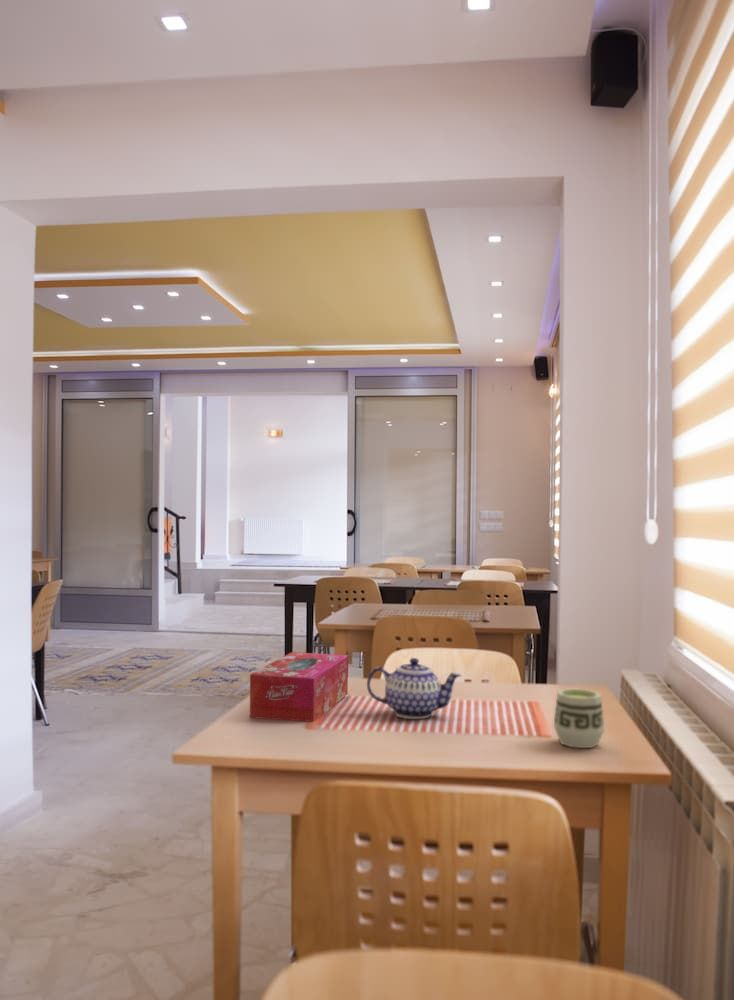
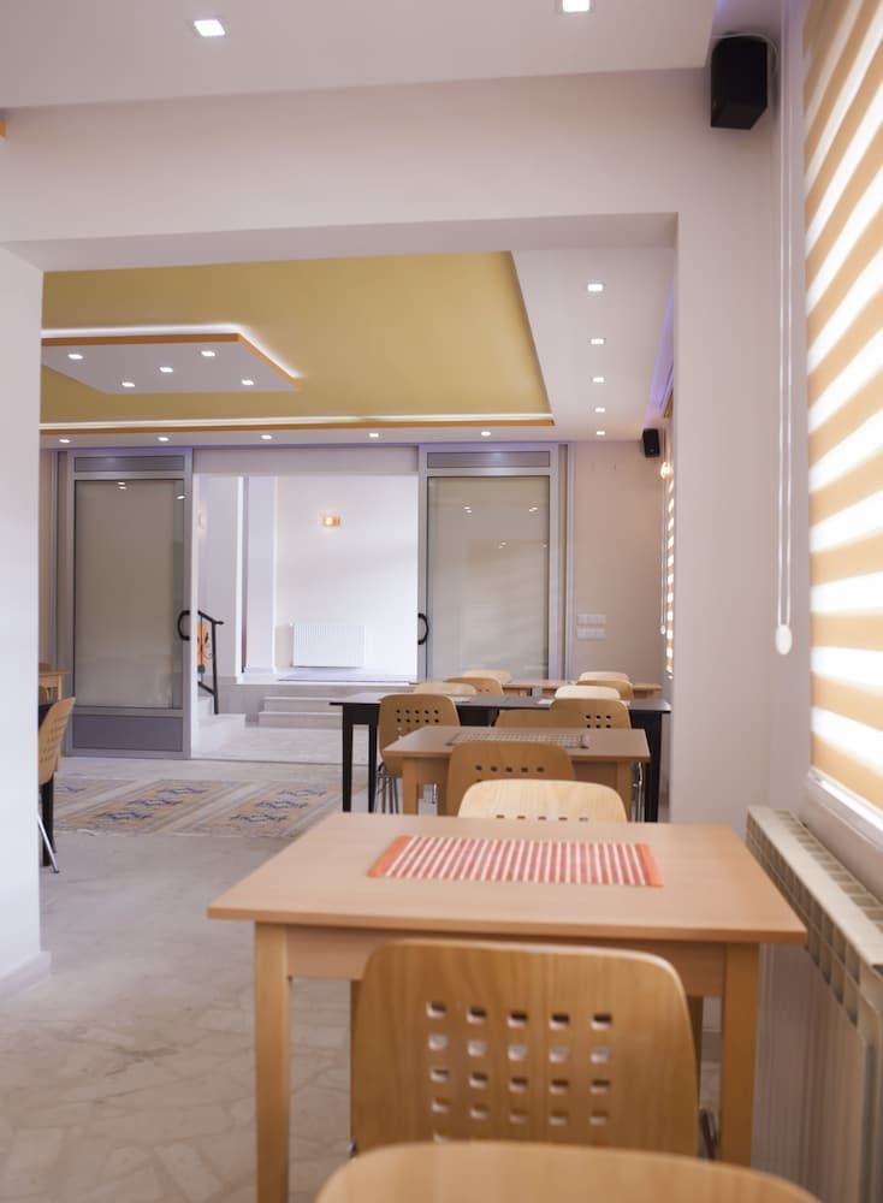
- teapot (413, 686)
- tissue box (301, 684)
- cup (578, 718)
